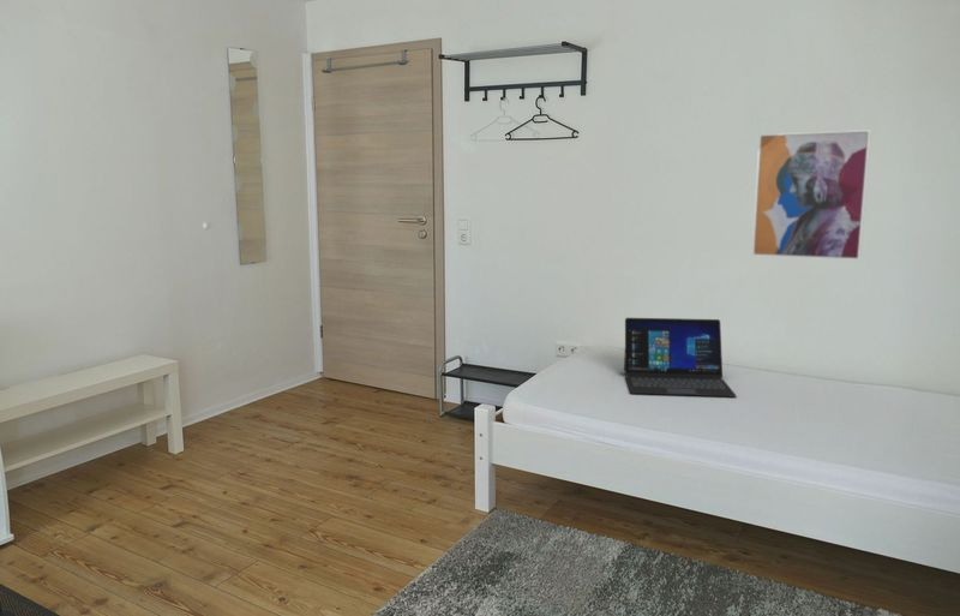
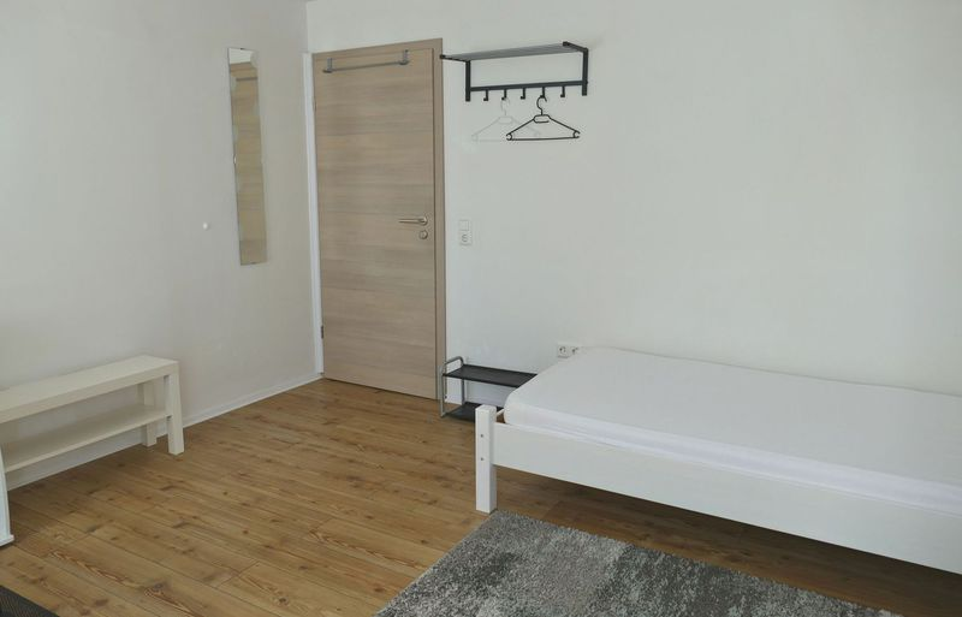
- wall art (808, 196)
- laptop (677, 354)
